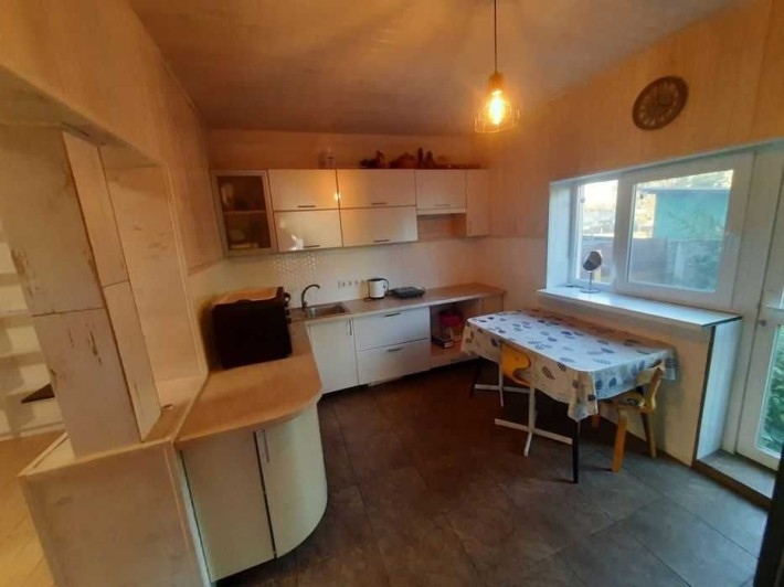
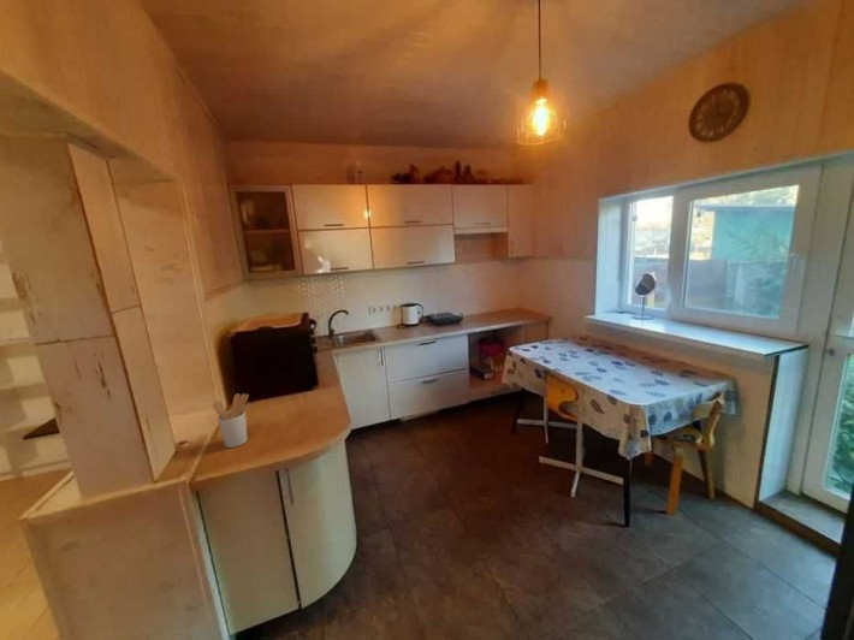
+ utensil holder (236, 417)
